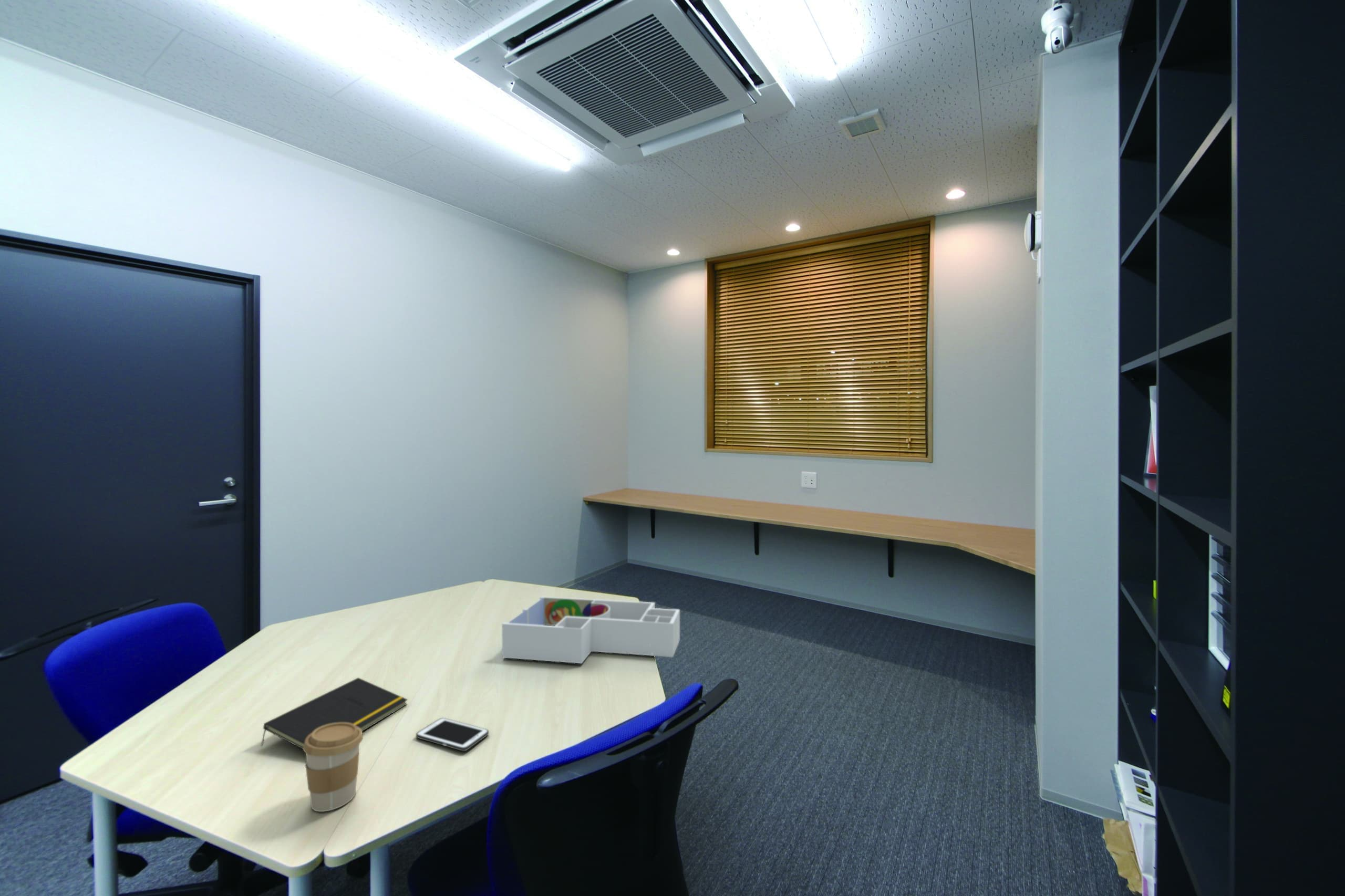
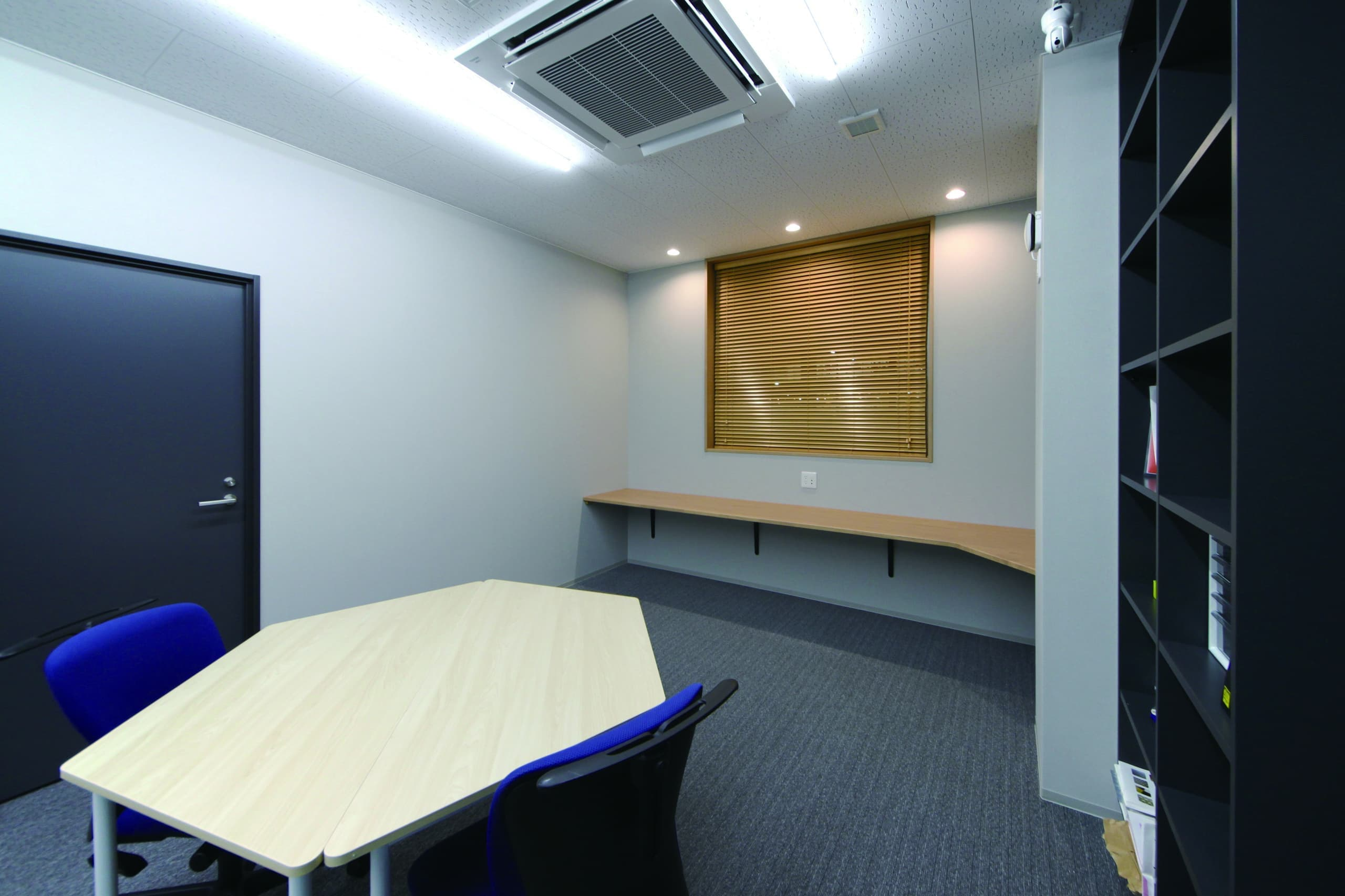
- notepad (340, 713)
- desk organizer (597, 629)
- coffee cup (334, 764)
- cell phone (452, 734)
